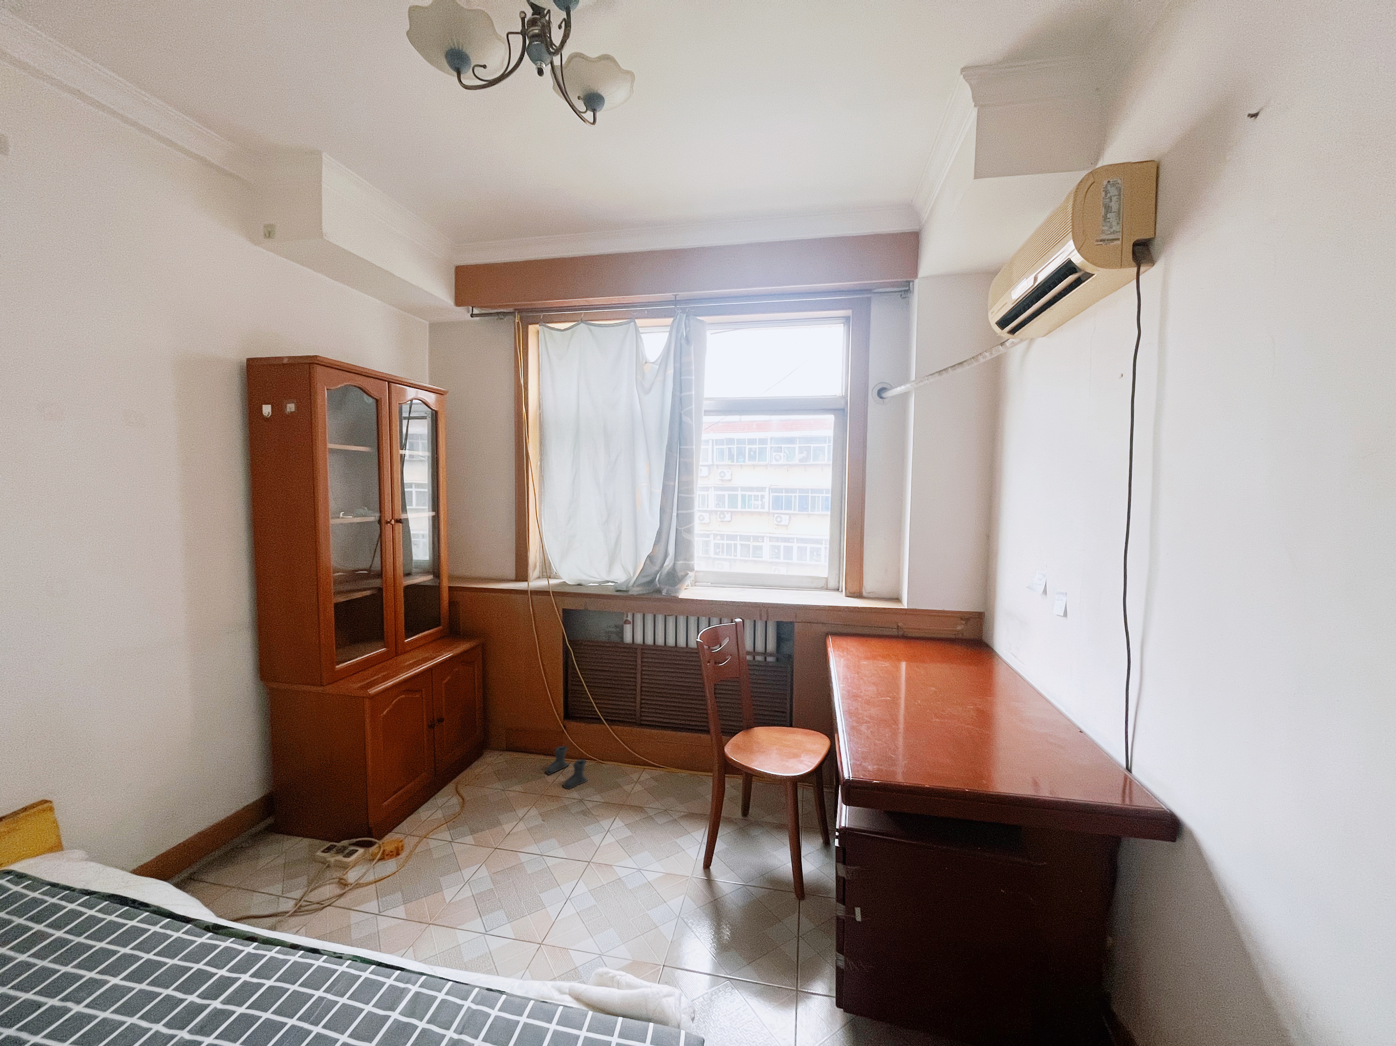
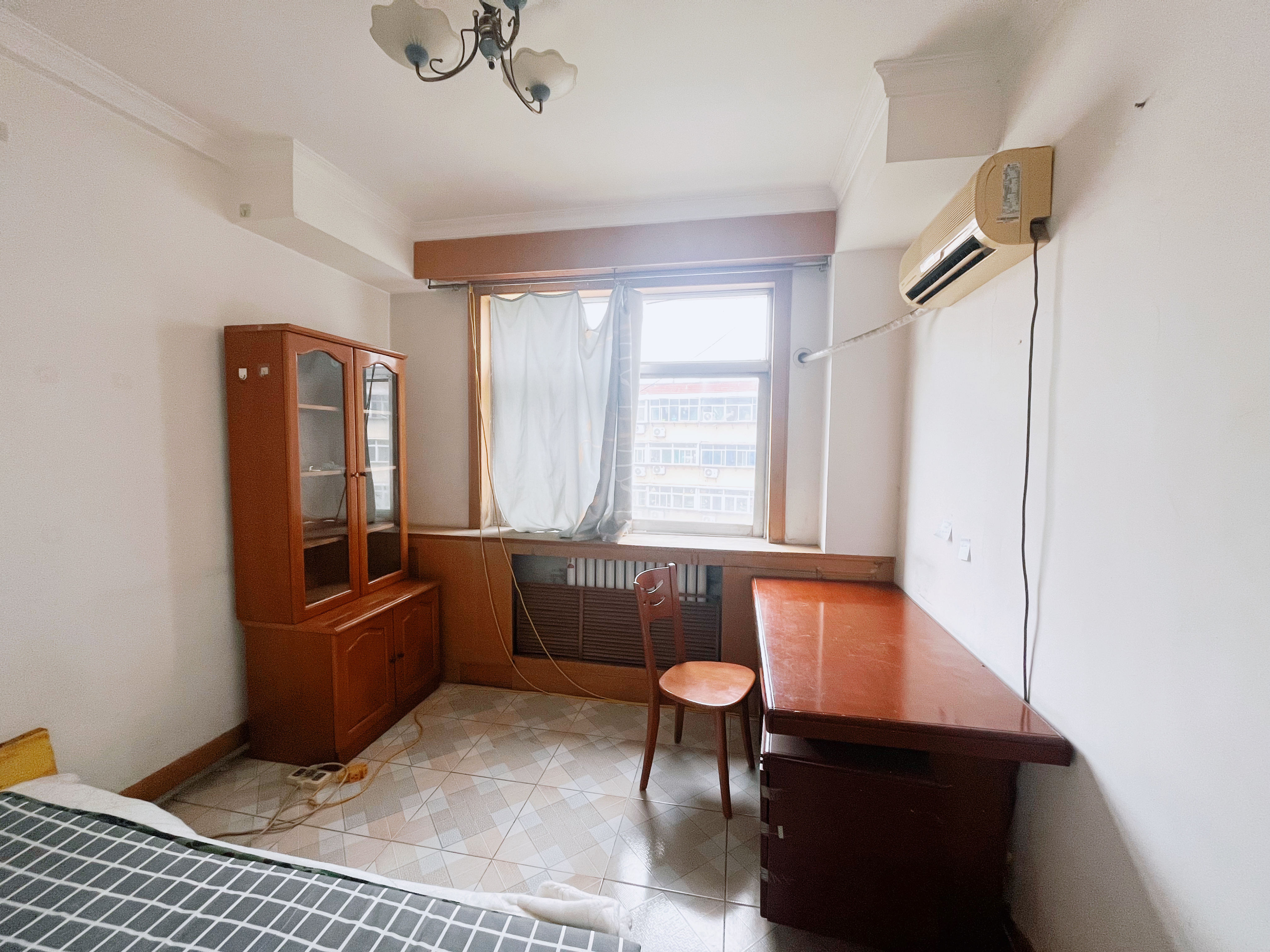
- boots (566, 766)
